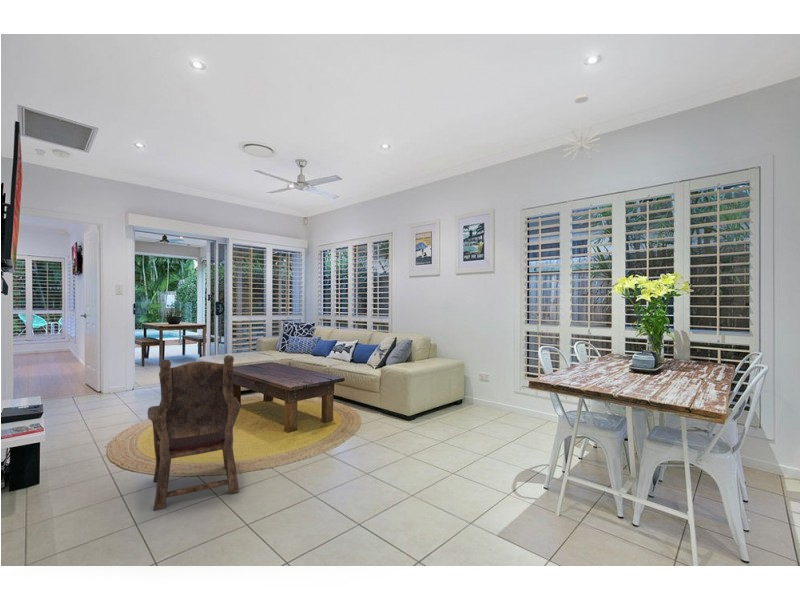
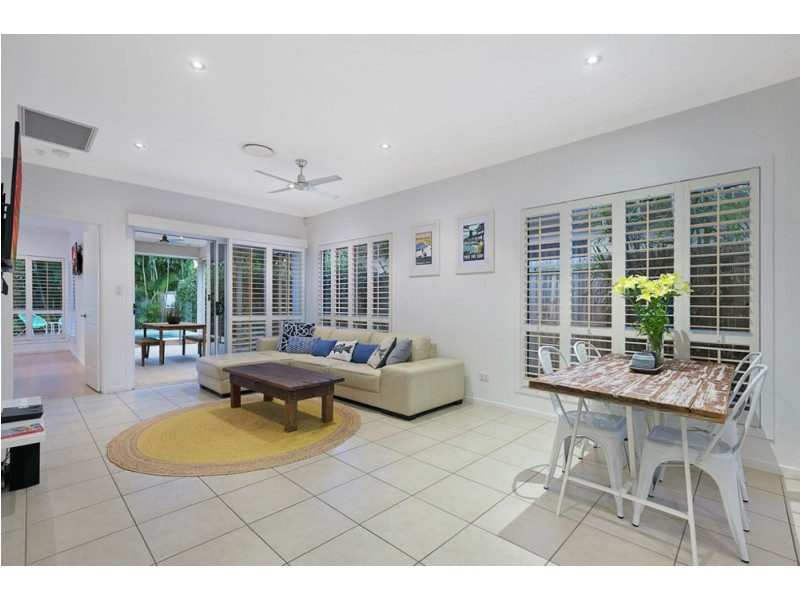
- pendant light (581, 129)
- armchair (196, 419)
